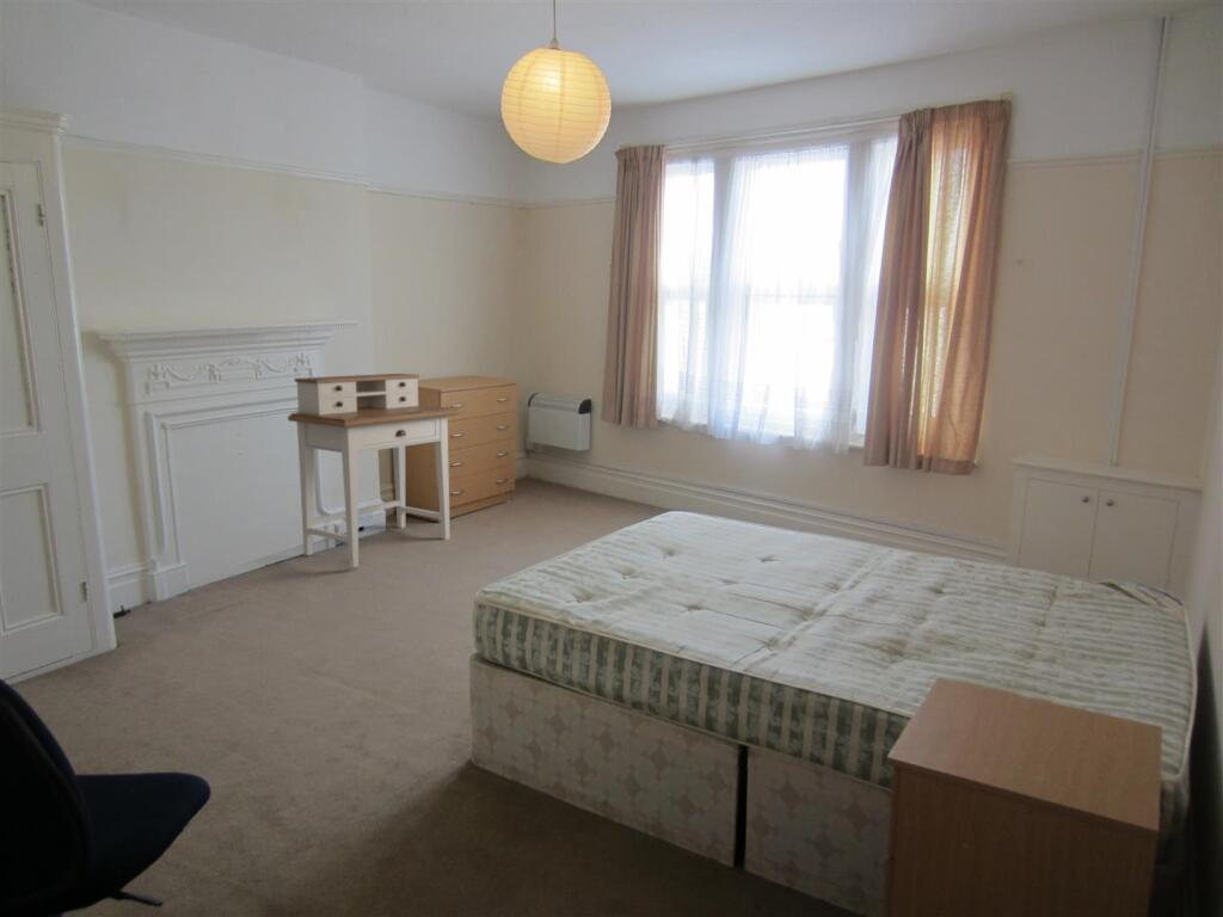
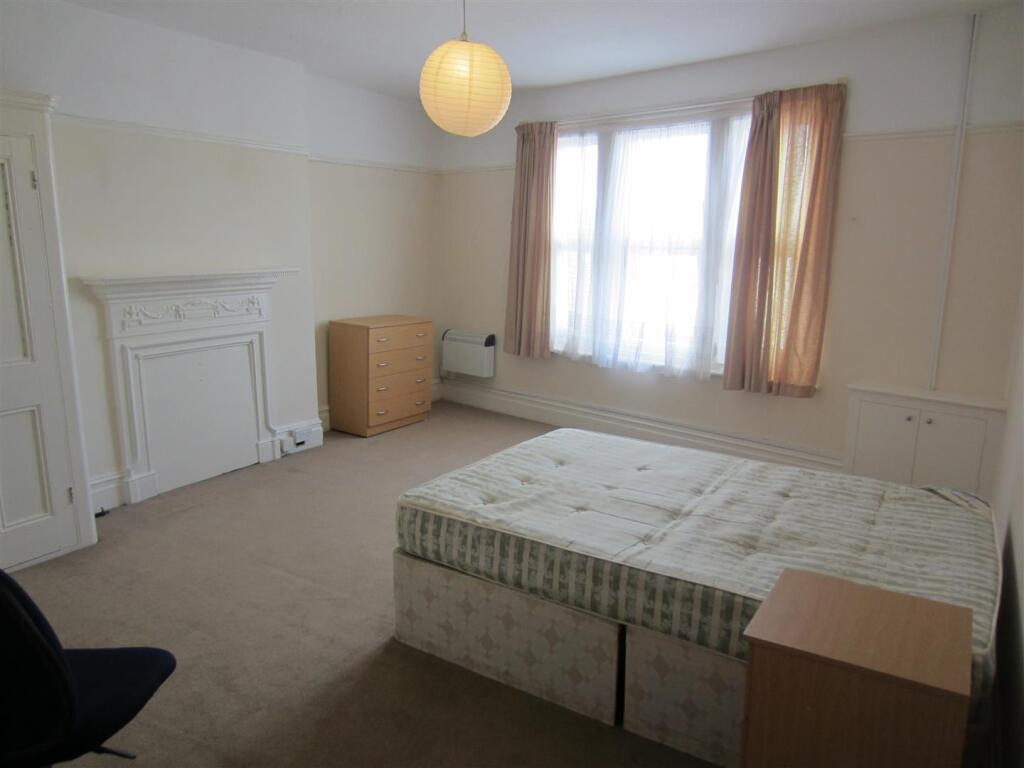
- desk (379, 449)
